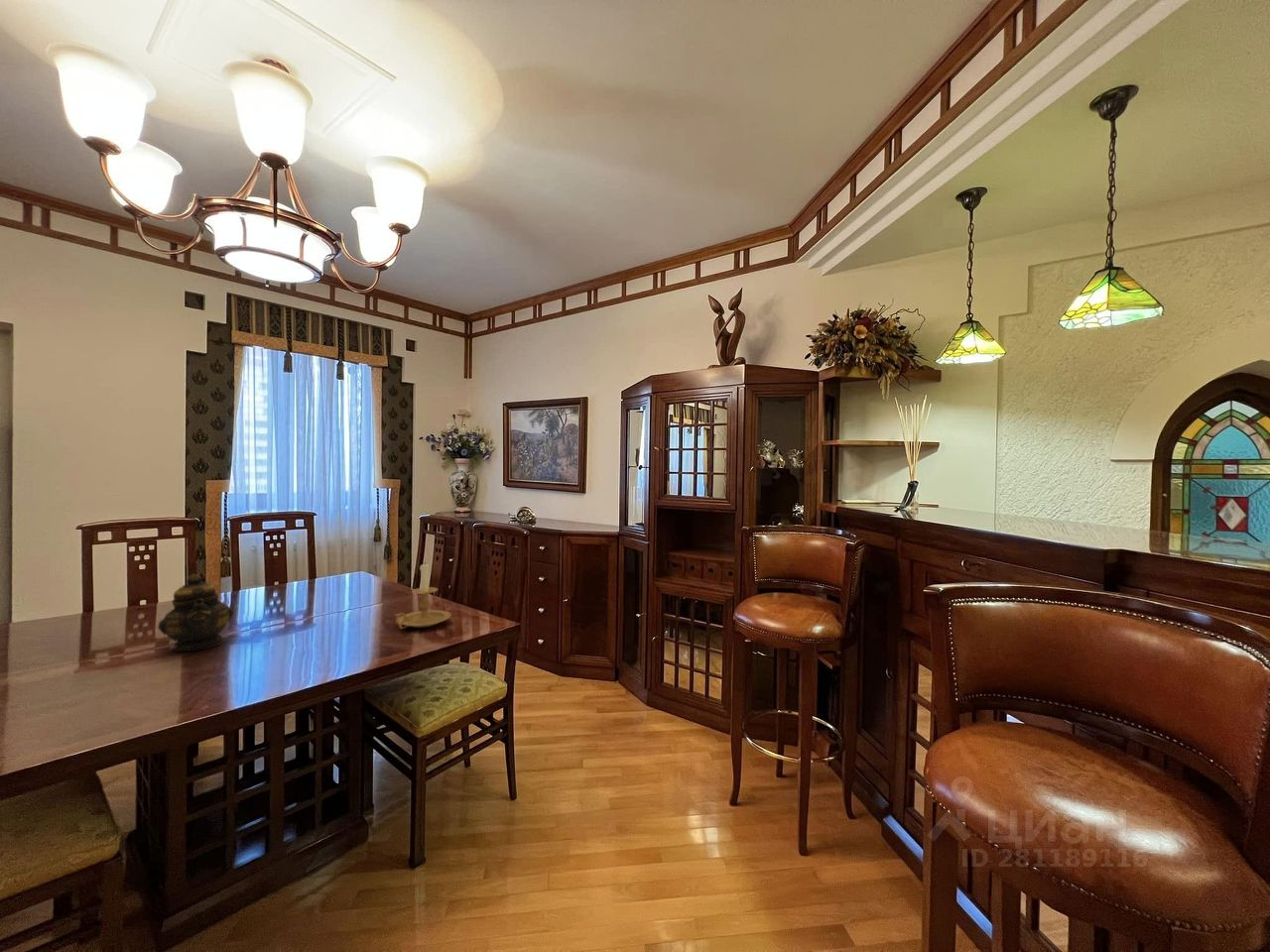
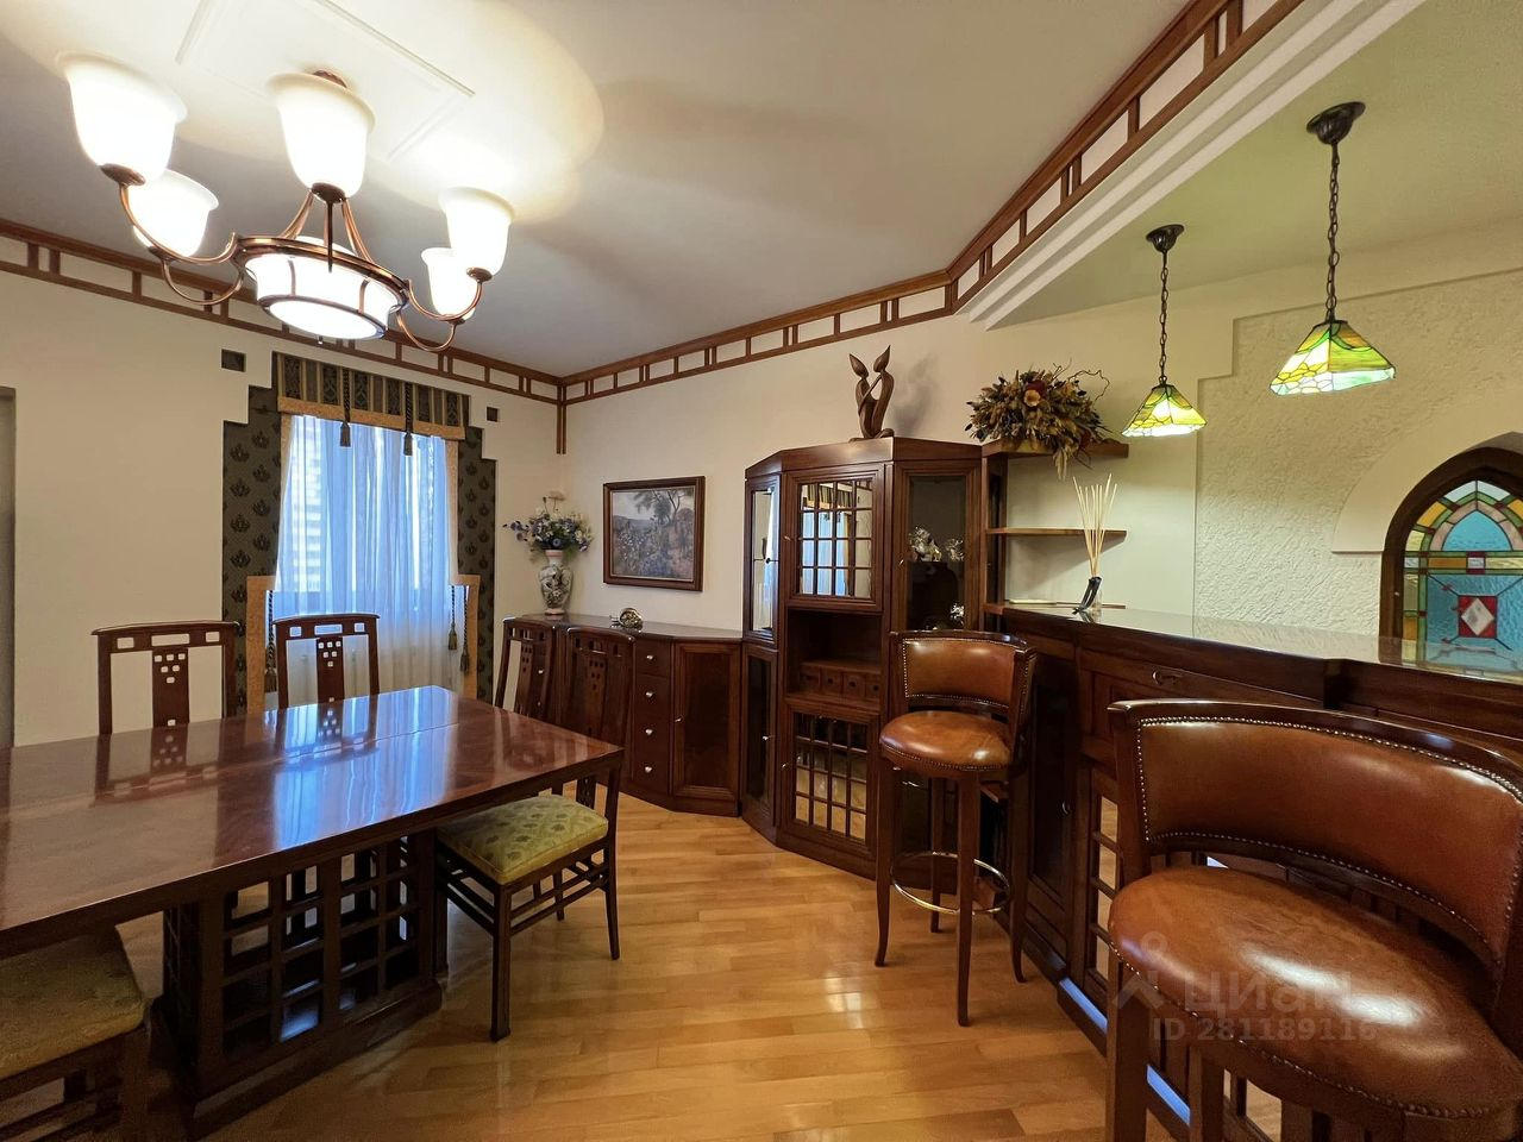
- candle holder (424, 592)
- teapot (196, 609)
